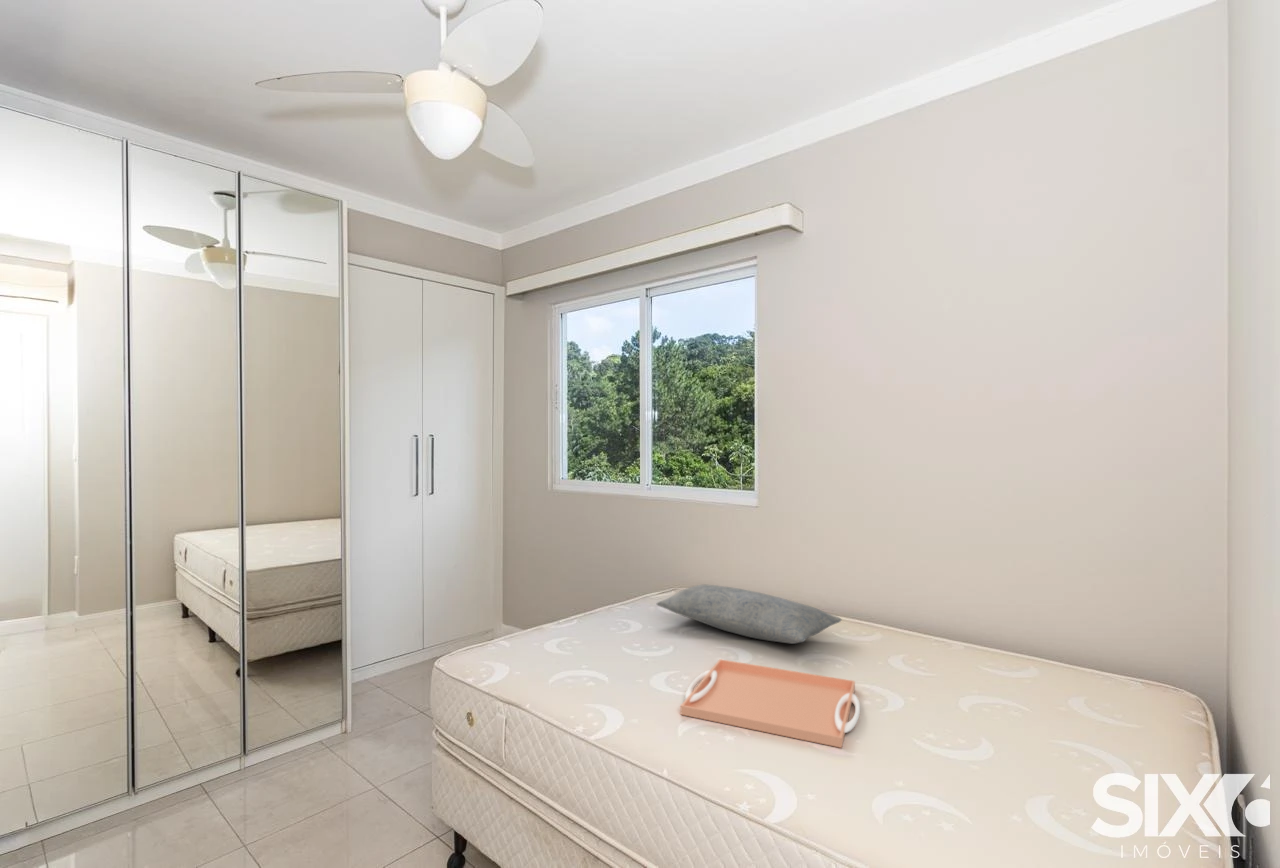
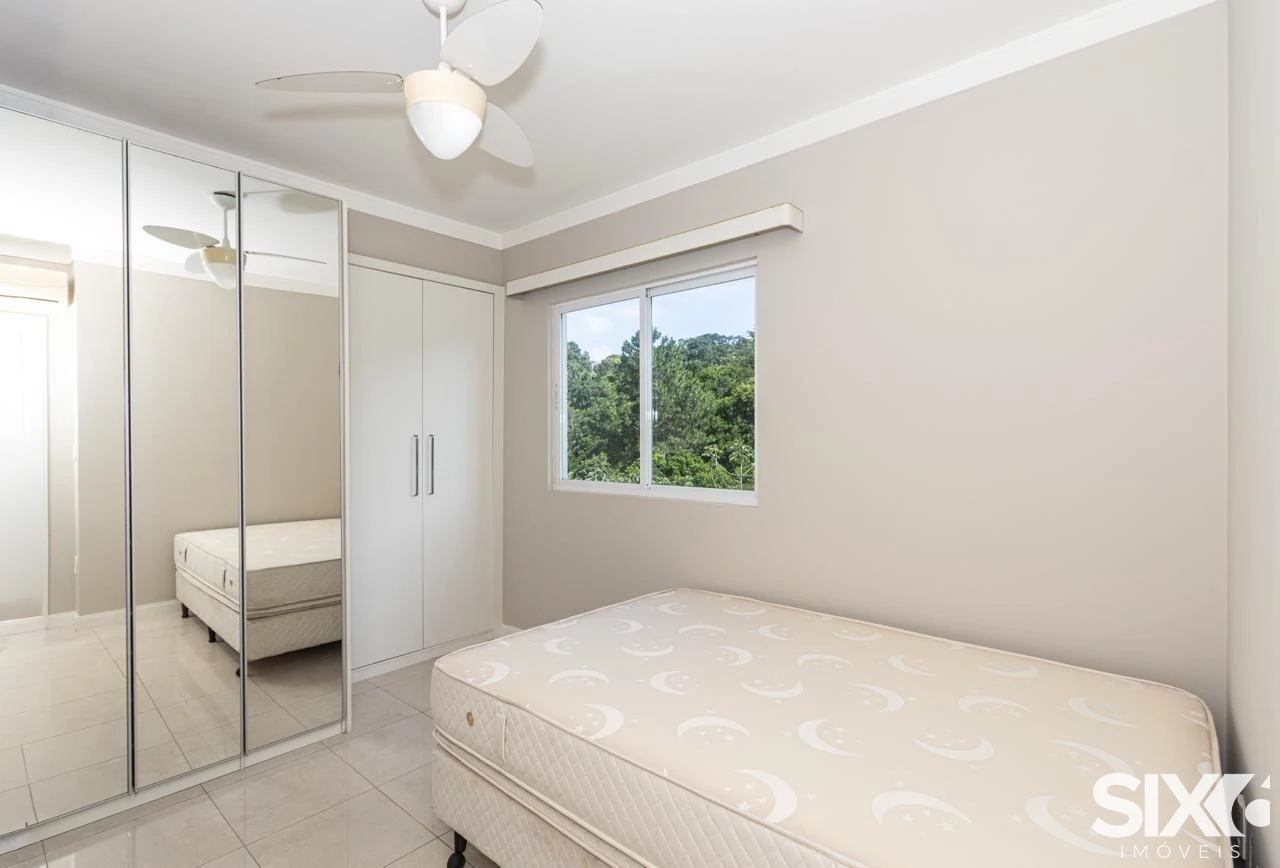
- serving tray (771, 696)
- pillow (744, 611)
